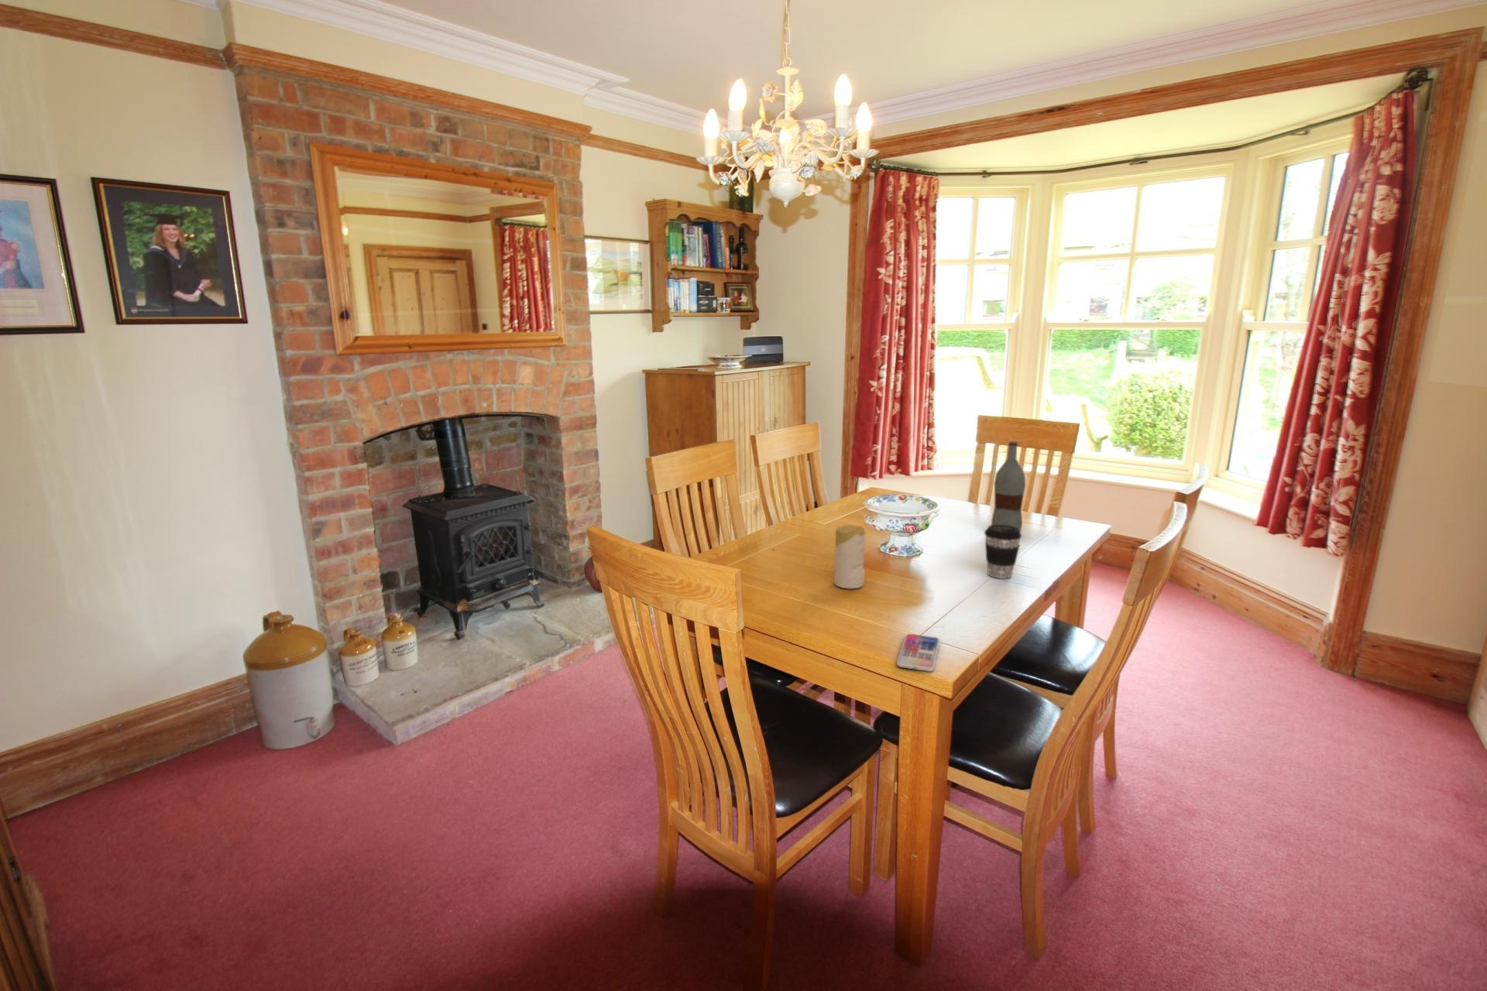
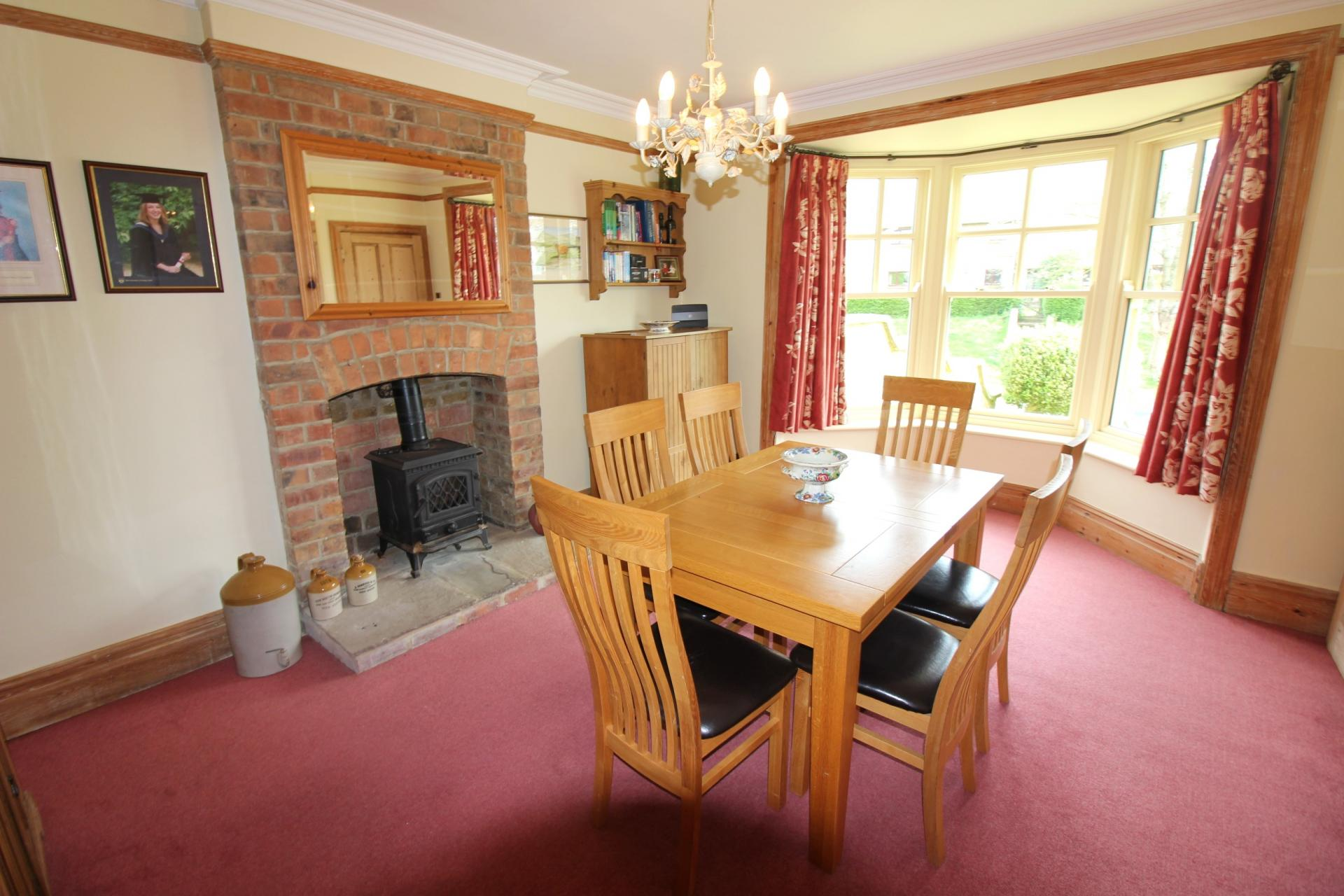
- candle (850, 556)
- smartphone (918, 651)
- bottle (1009, 489)
- coffee cup (1000, 551)
